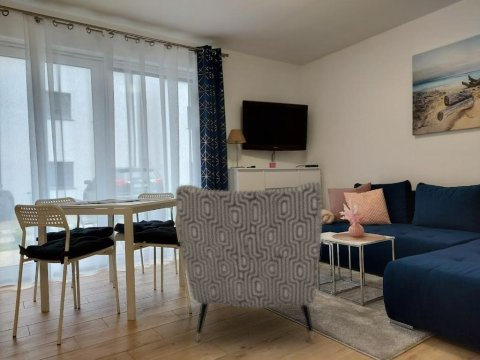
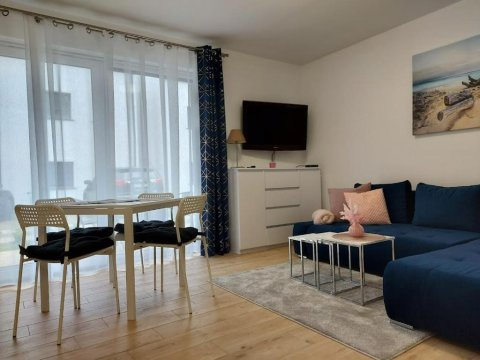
- armchair (252, 254)
